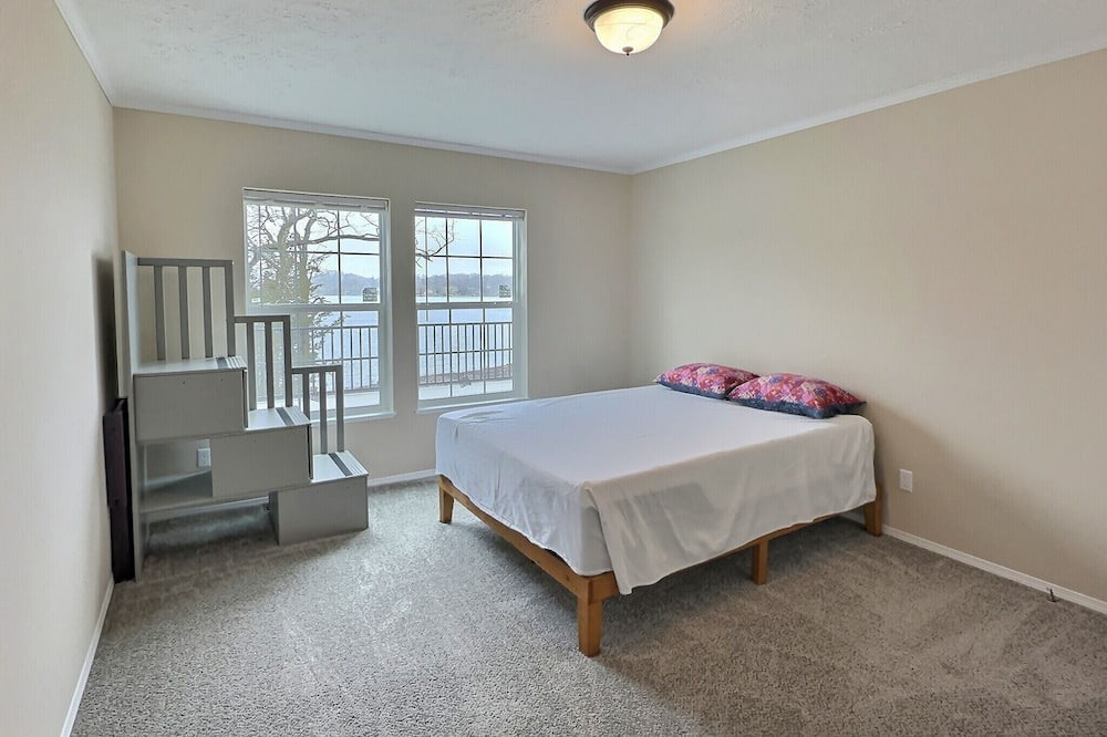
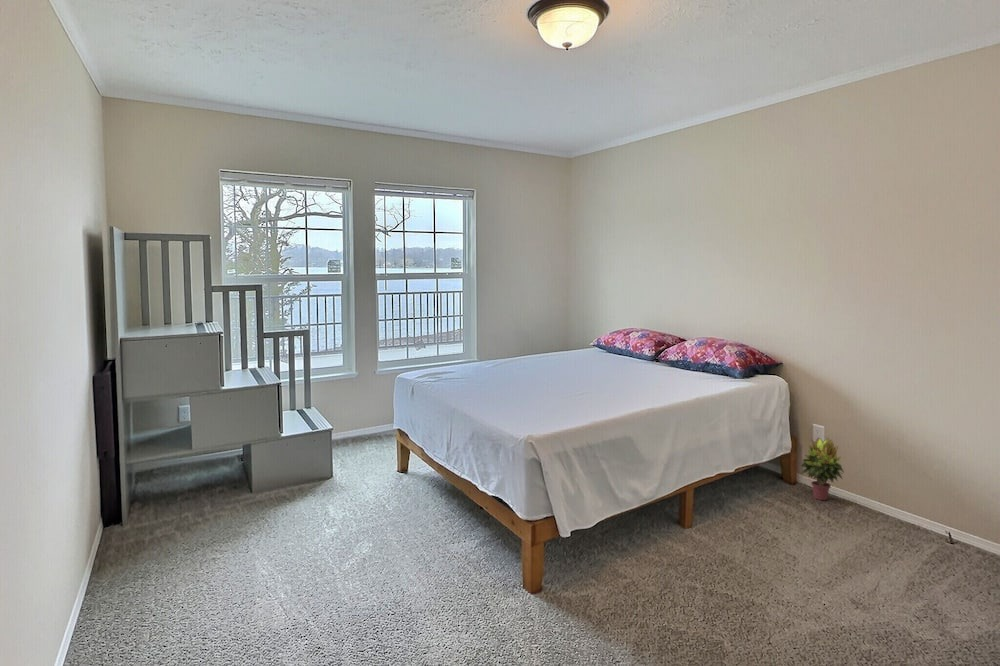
+ potted plant (822, 468)
